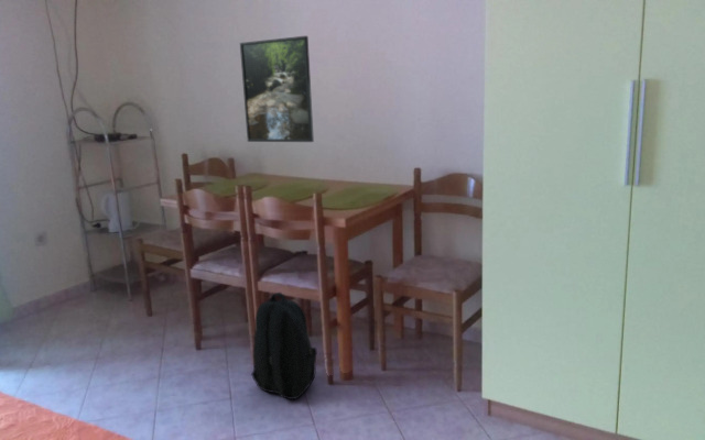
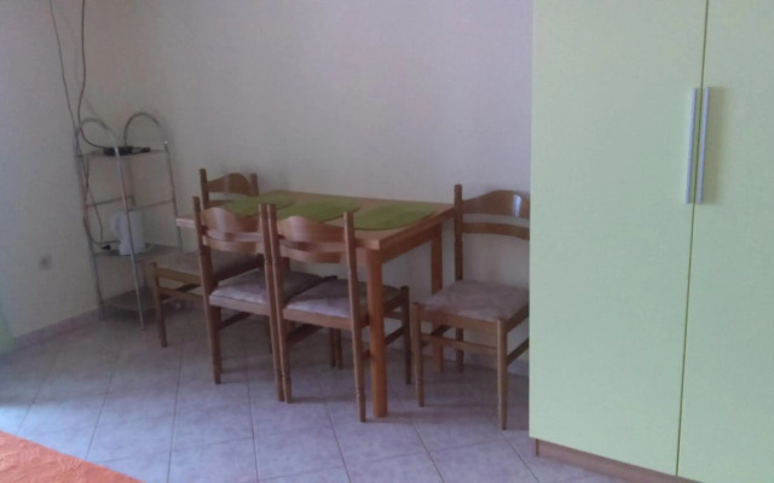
- backpack (282, 341)
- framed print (275, 91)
